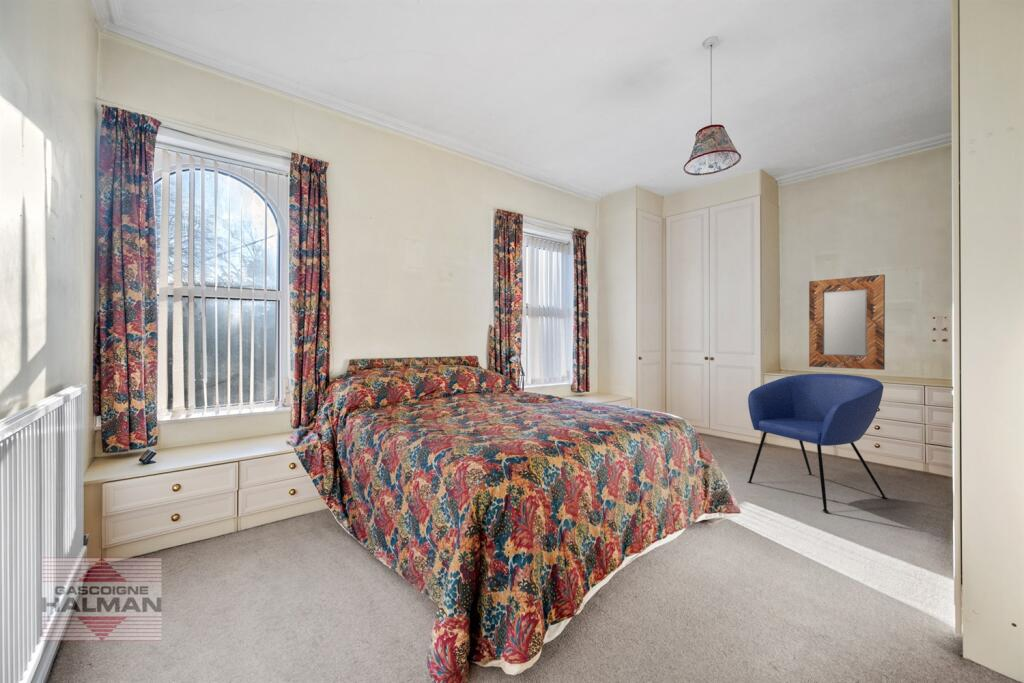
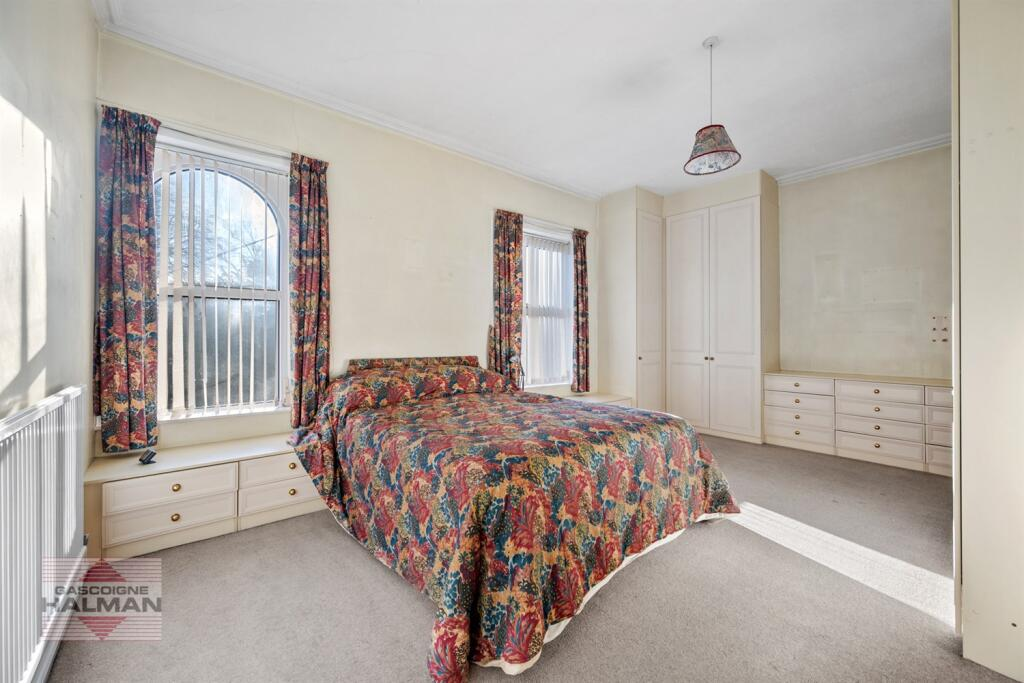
- home mirror (844, 323)
- armchair (815, 433)
